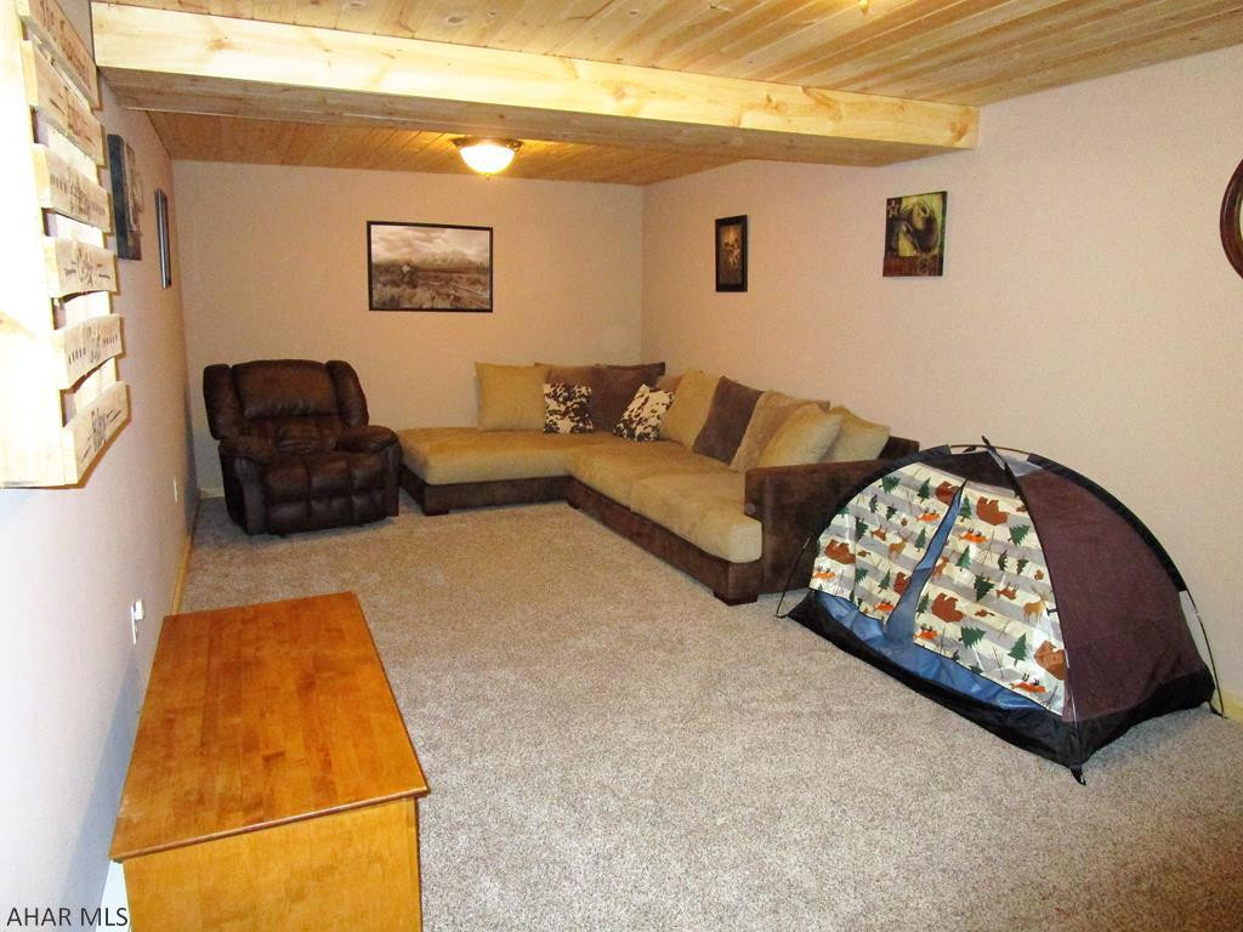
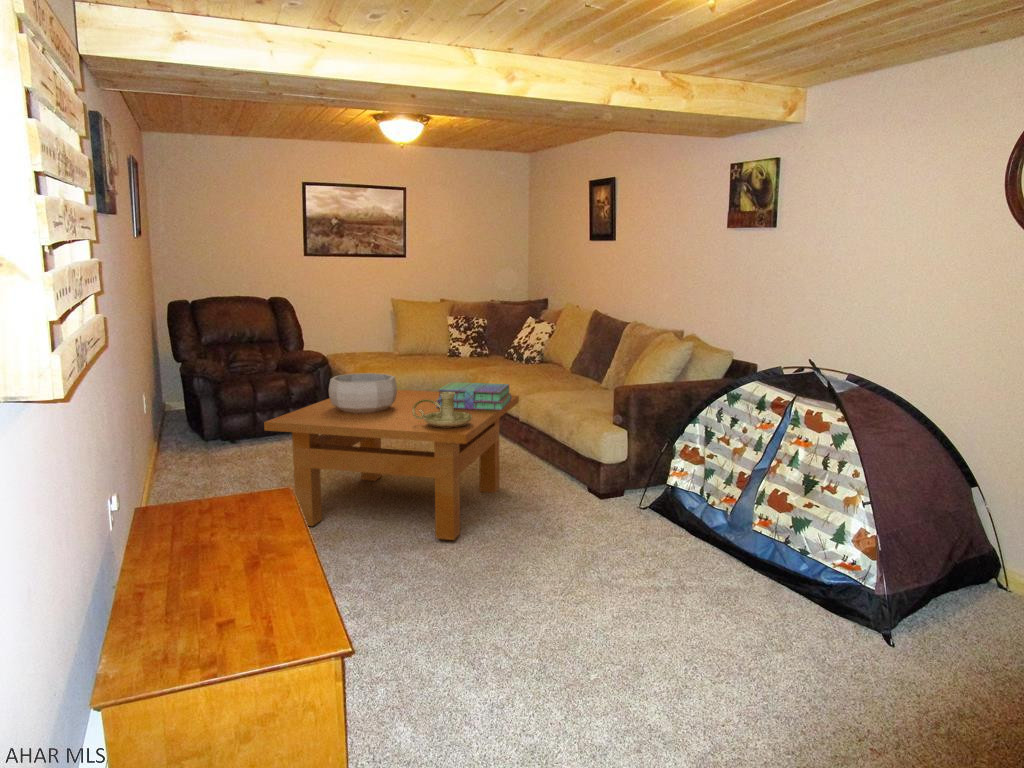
+ table (404, 456)
+ decorative bowl (363, 392)
+ stack of books (474, 394)
+ candle holder (442, 408)
